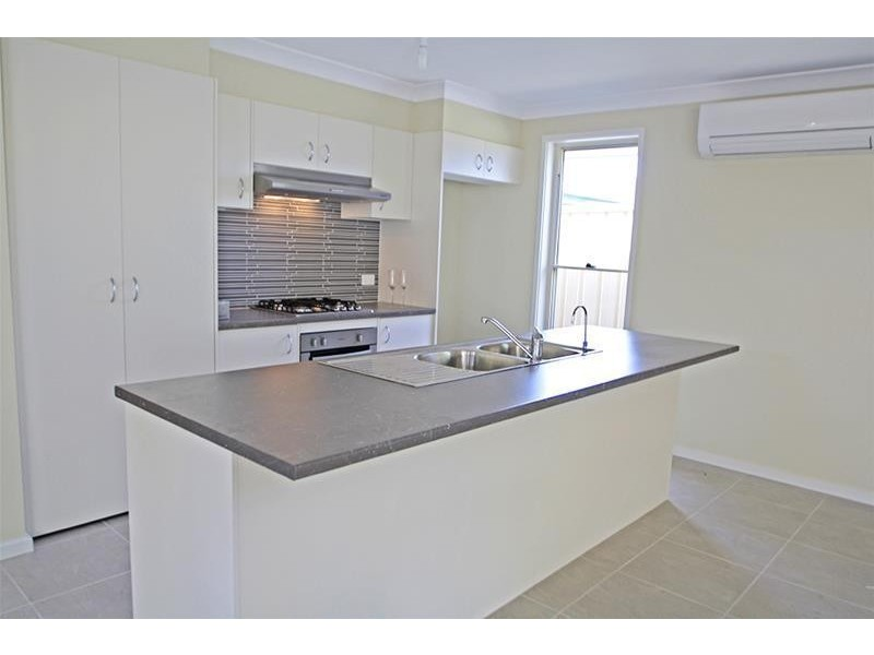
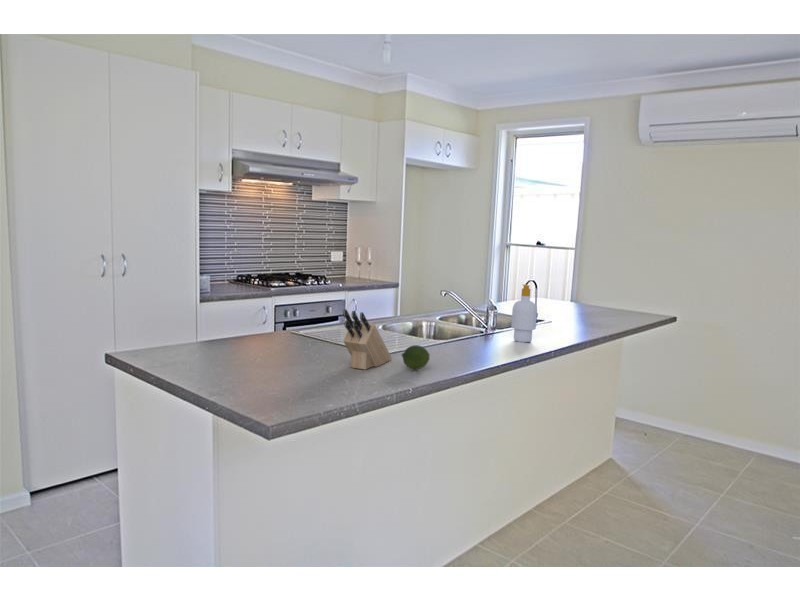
+ soap bottle (524, 313)
+ fruit (416, 357)
+ knife block (366, 336)
